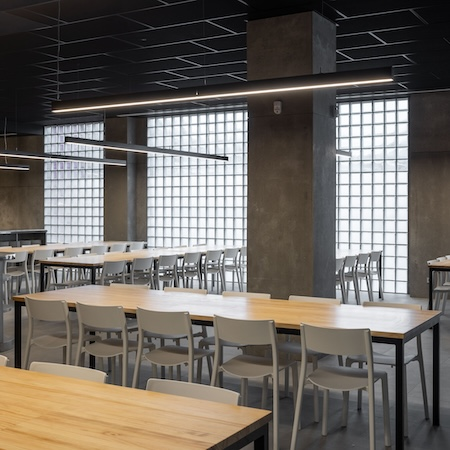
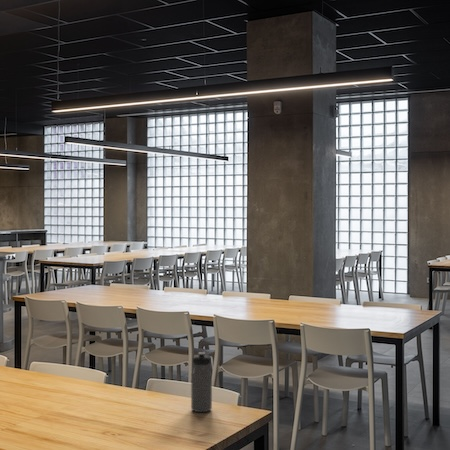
+ water bottle (201, 381)
